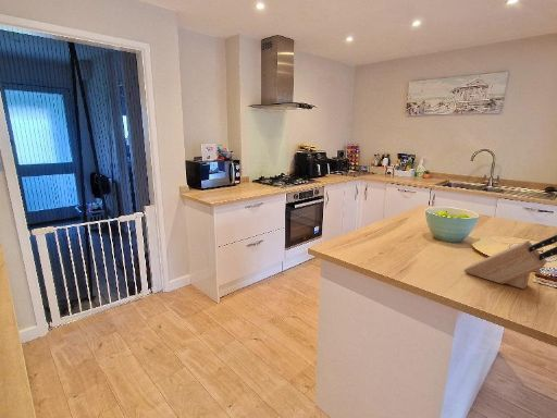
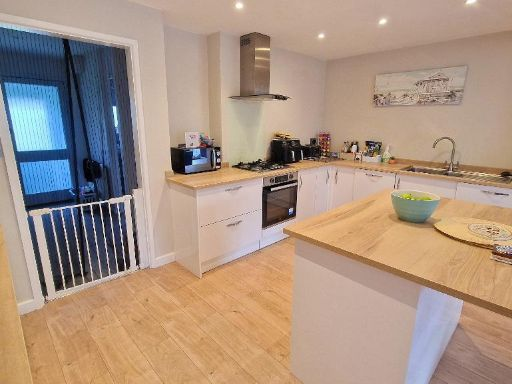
- knife block (511, 254)
